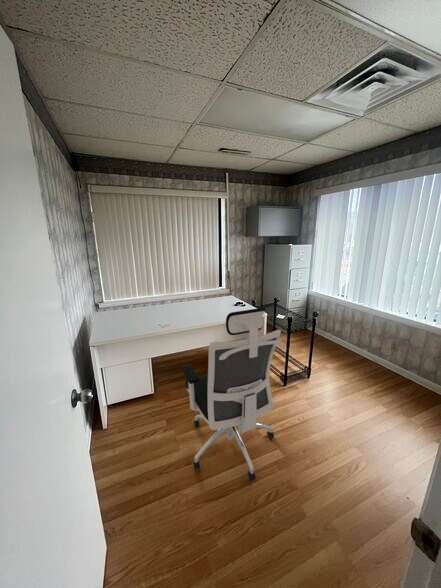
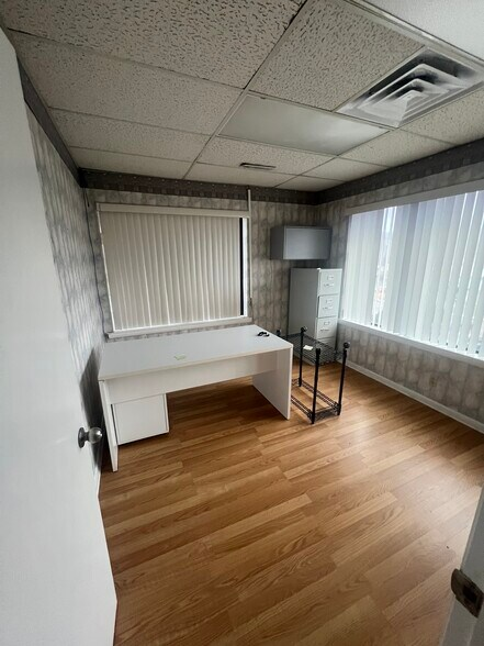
- office chair (231, 377)
